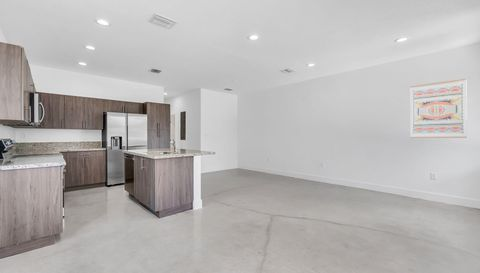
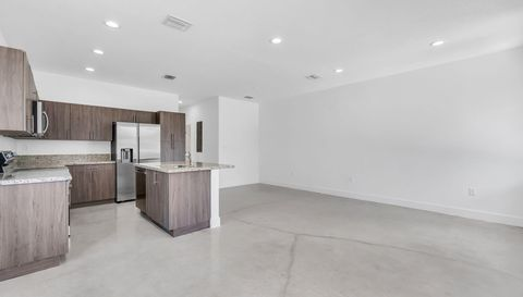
- wall art (436, 110)
